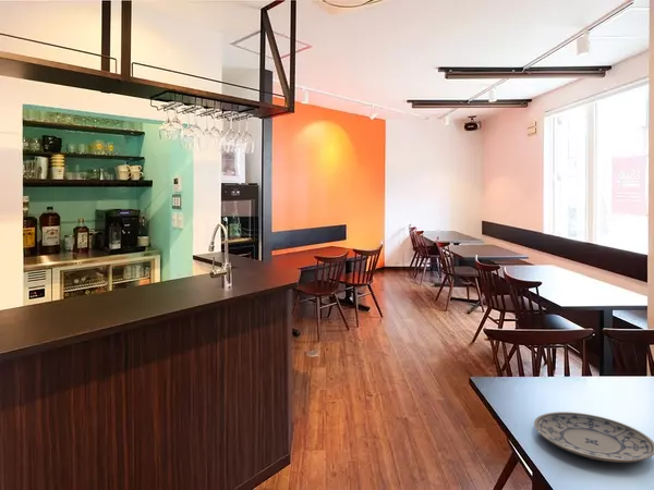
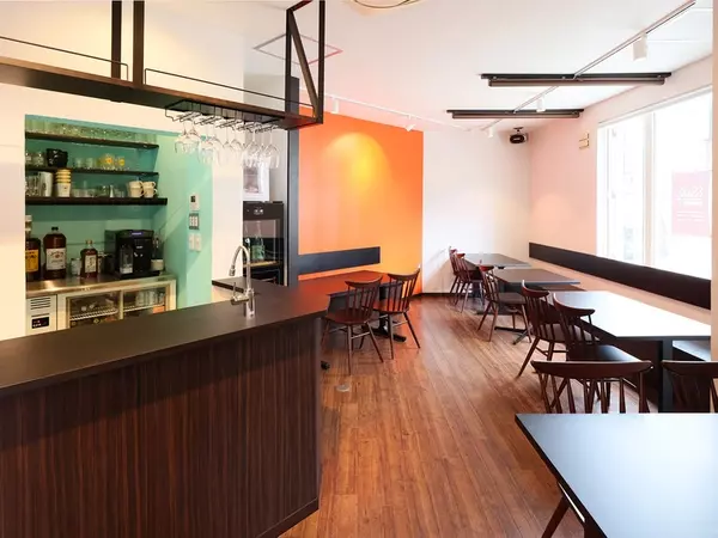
- plate (591, 438)
